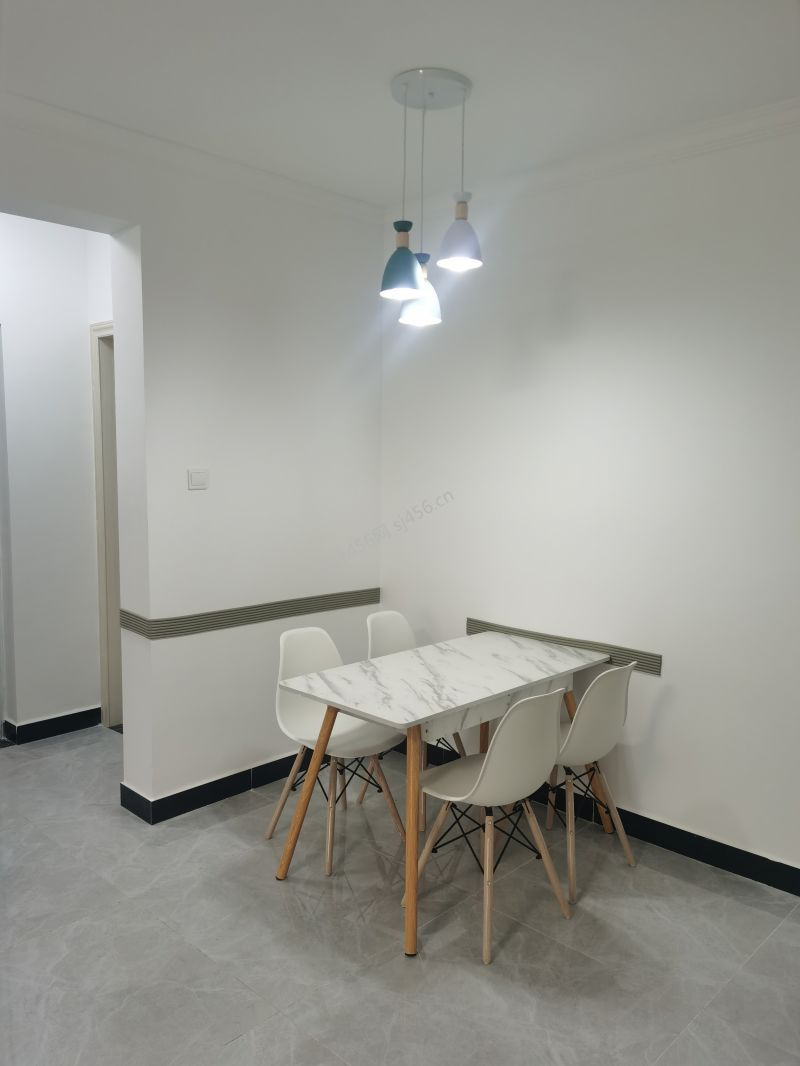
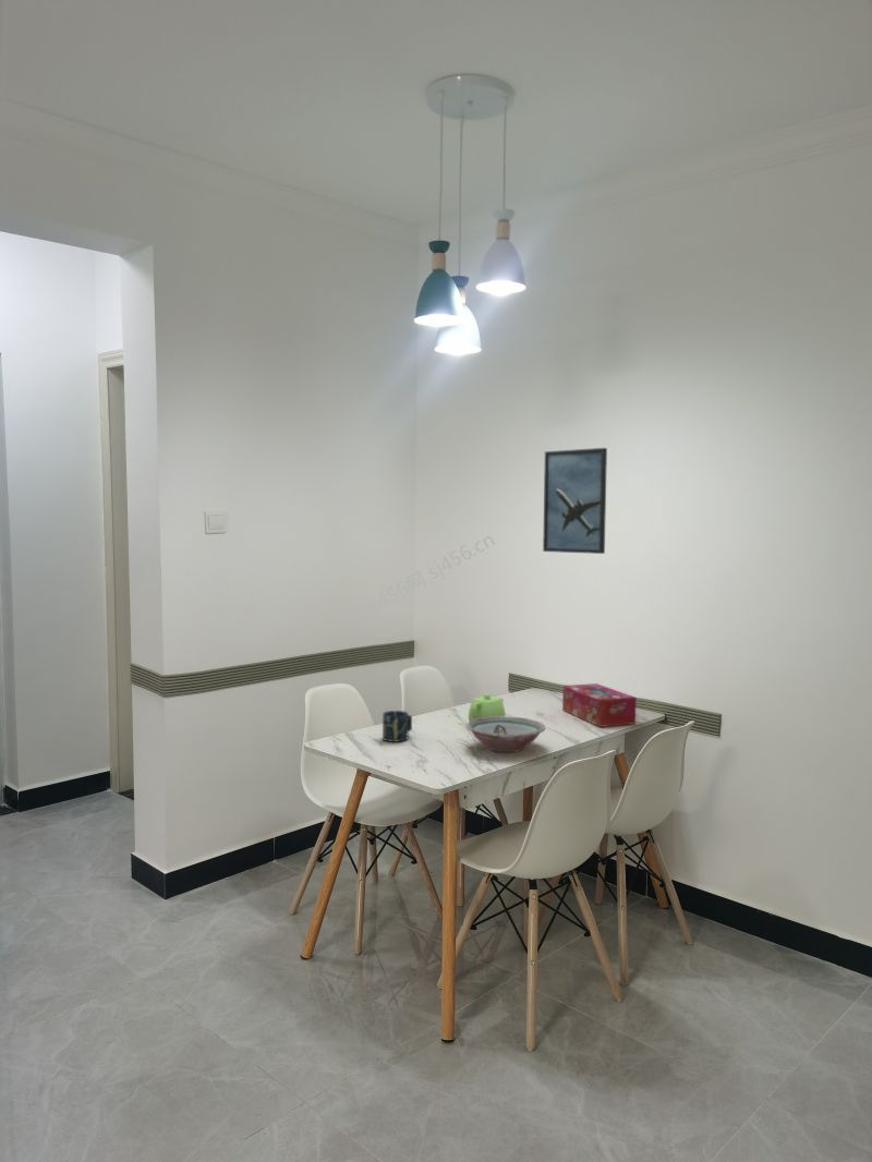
+ tissue box (597, 703)
+ bowl (505, 736)
+ teapot (487, 707)
+ cup (398, 725)
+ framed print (573, 500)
